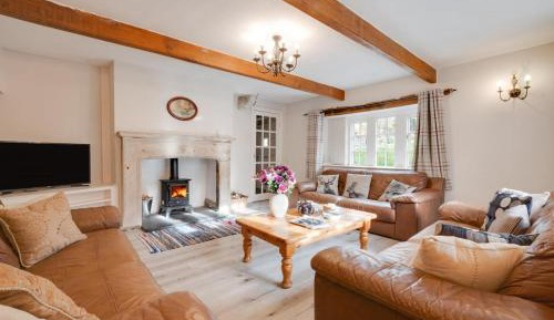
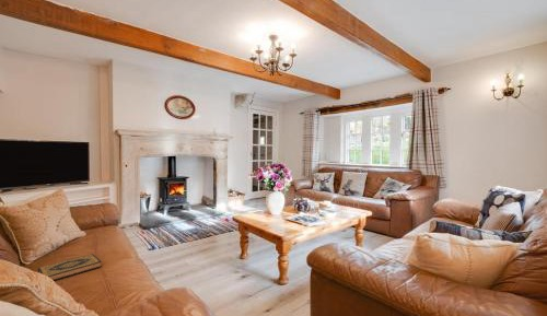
+ hardback book (70, 267)
